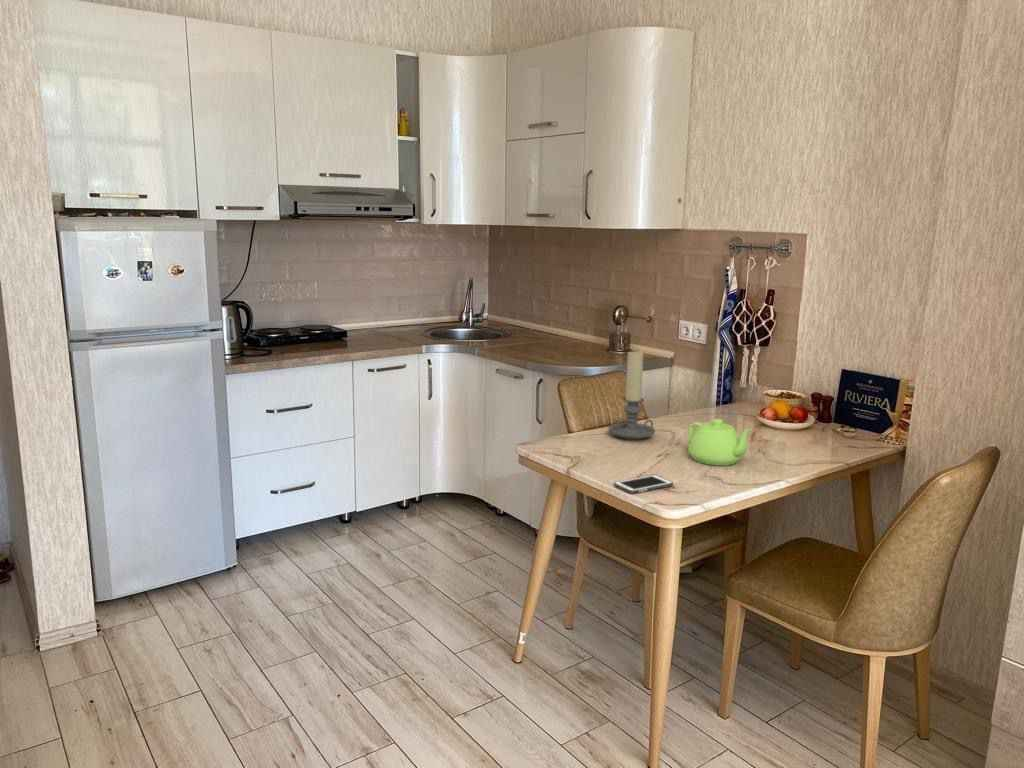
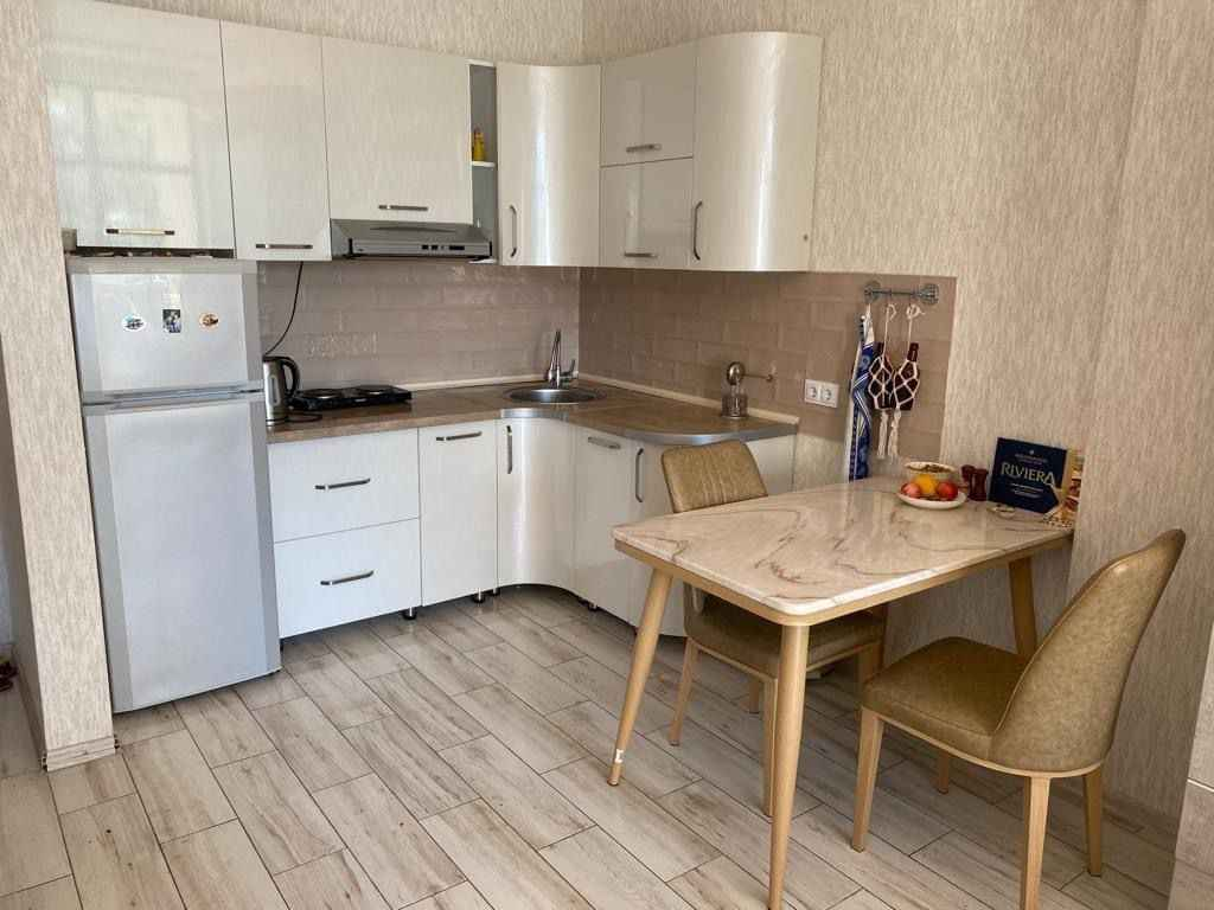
- cell phone (643, 484)
- candle holder (636, 393)
- teapot (719, 440)
